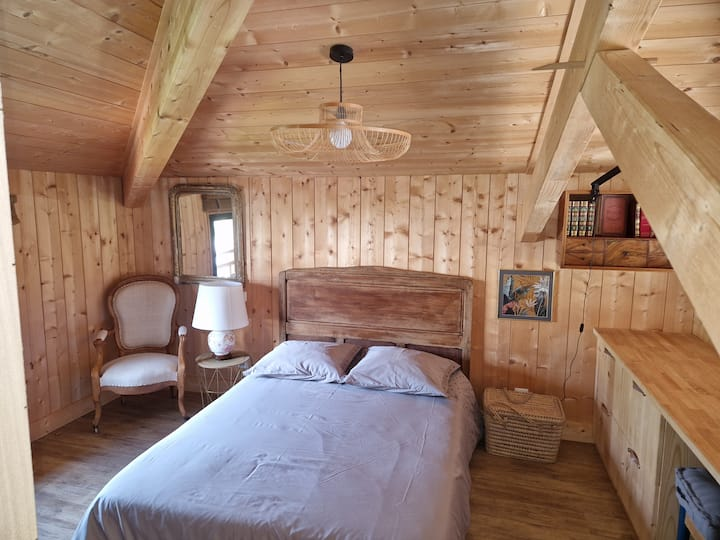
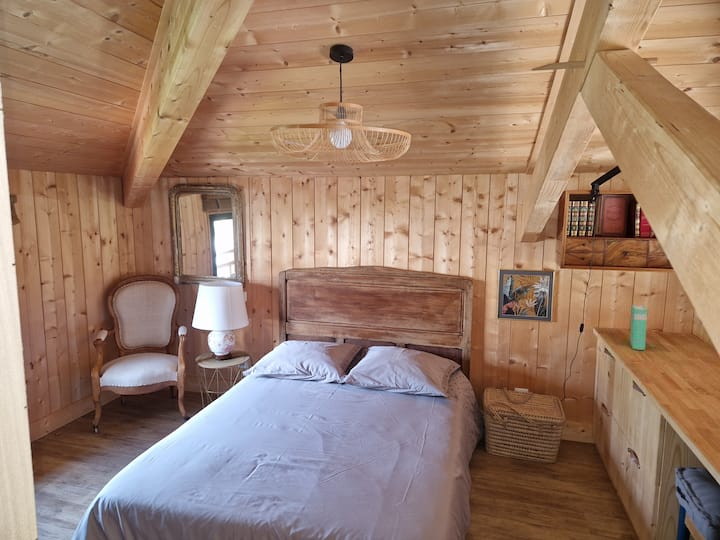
+ book (638, 326)
